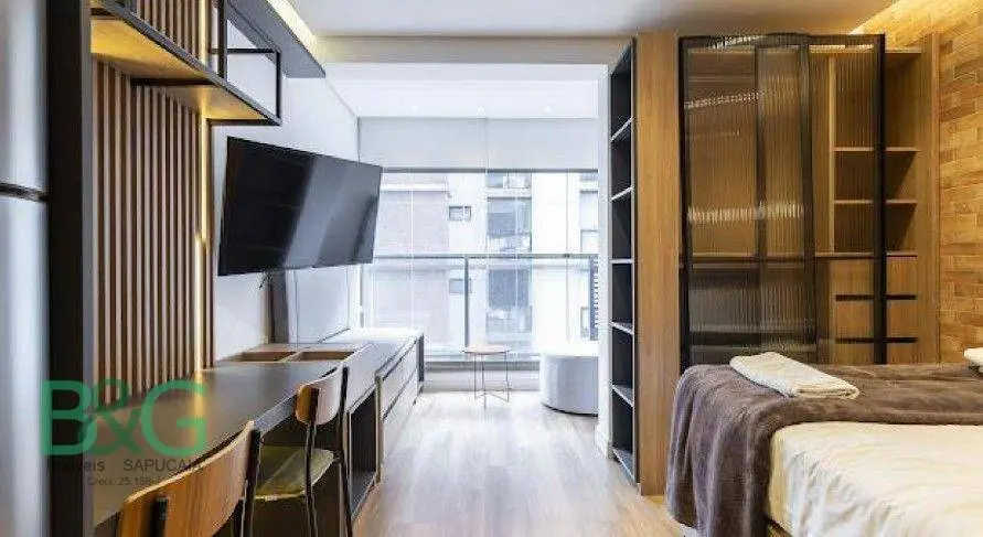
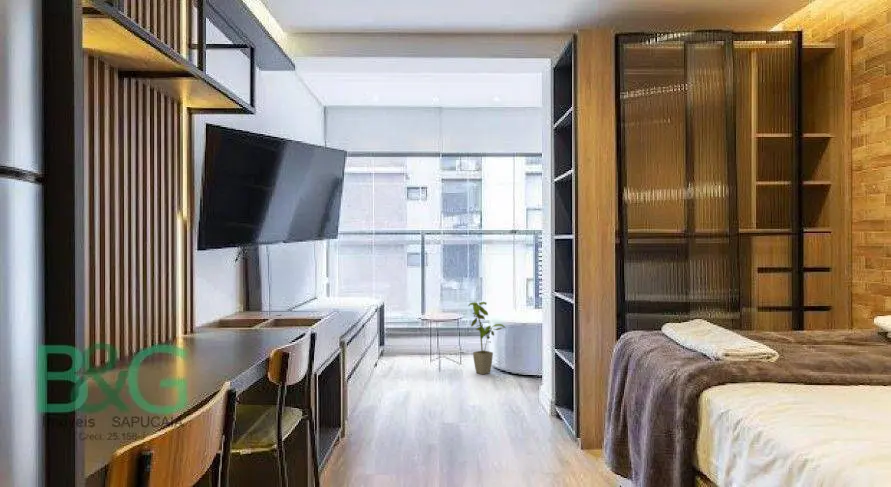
+ house plant (483, 336)
